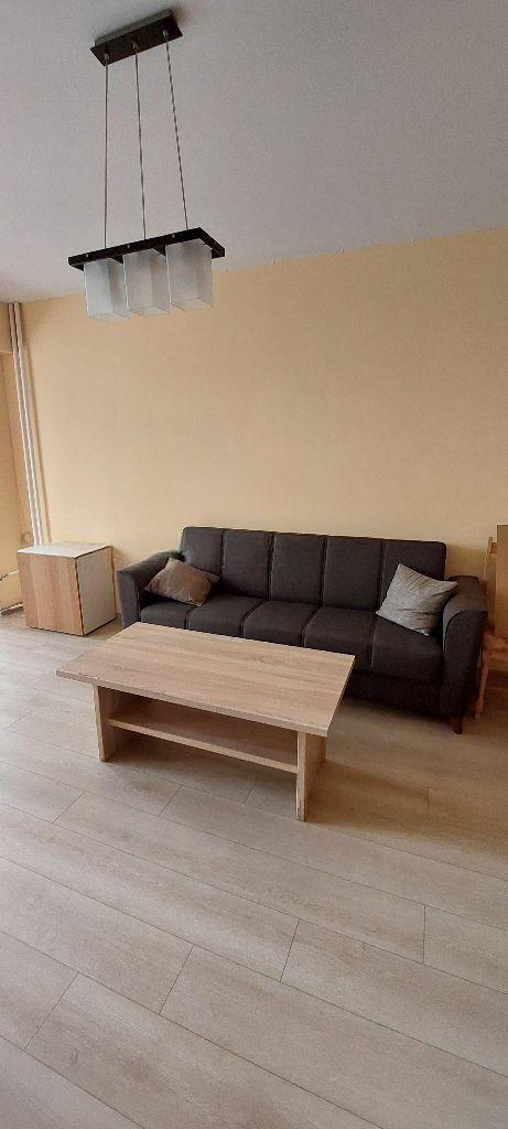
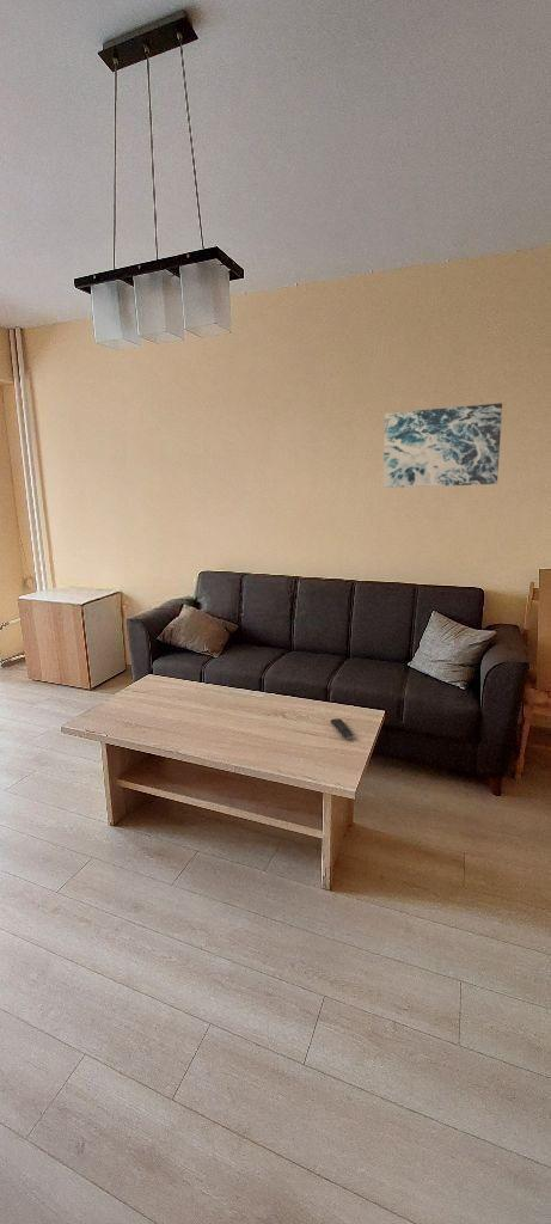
+ wall art (439, 447)
+ remote control (342, 728)
